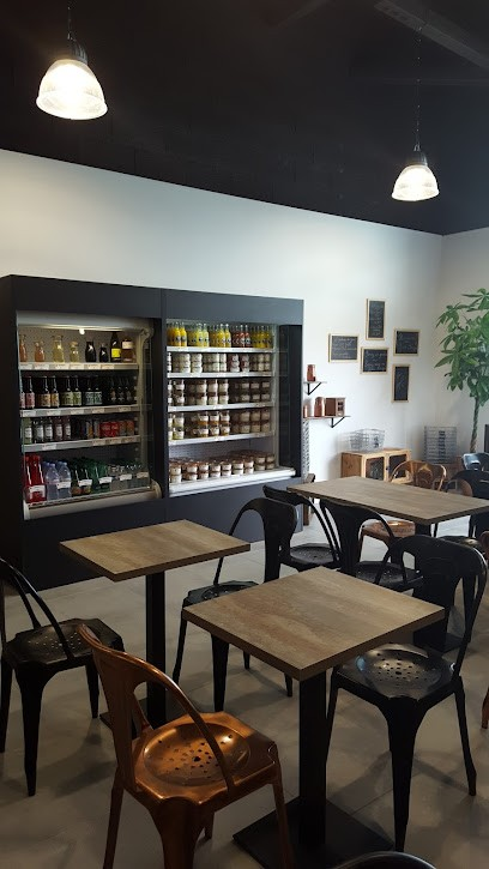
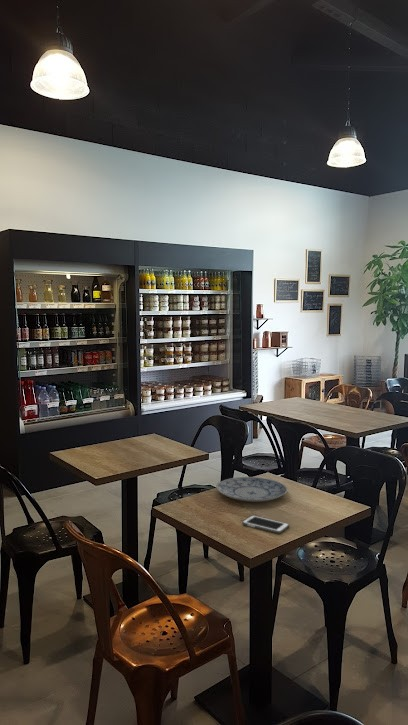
+ cell phone (265, 524)
+ plate (251, 491)
